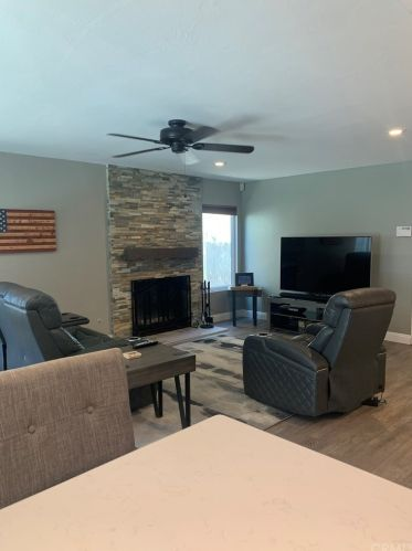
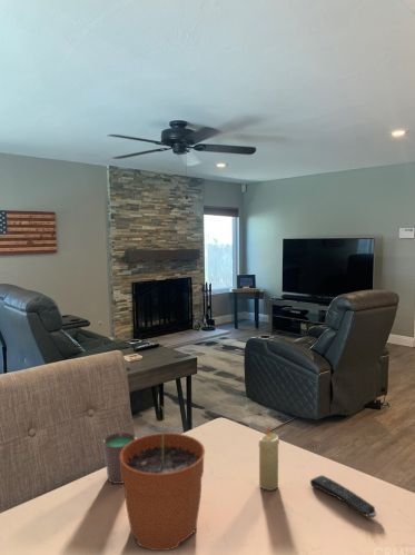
+ cup (119, 457)
+ candle (268, 456)
+ plant pot (162, 469)
+ remote control (343, 495)
